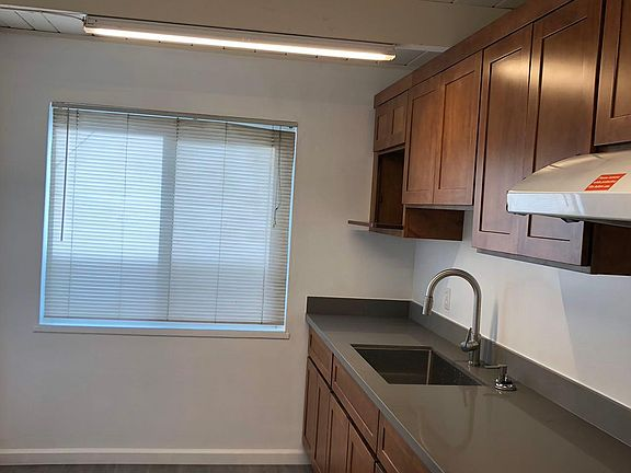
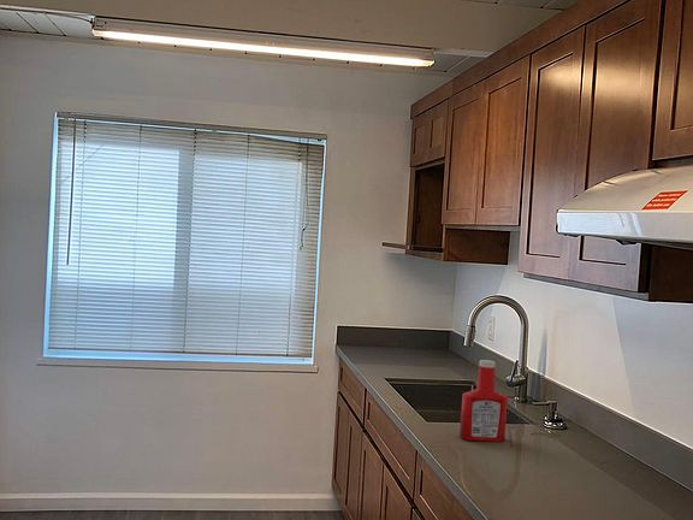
+ soap bottle (484, 400)
